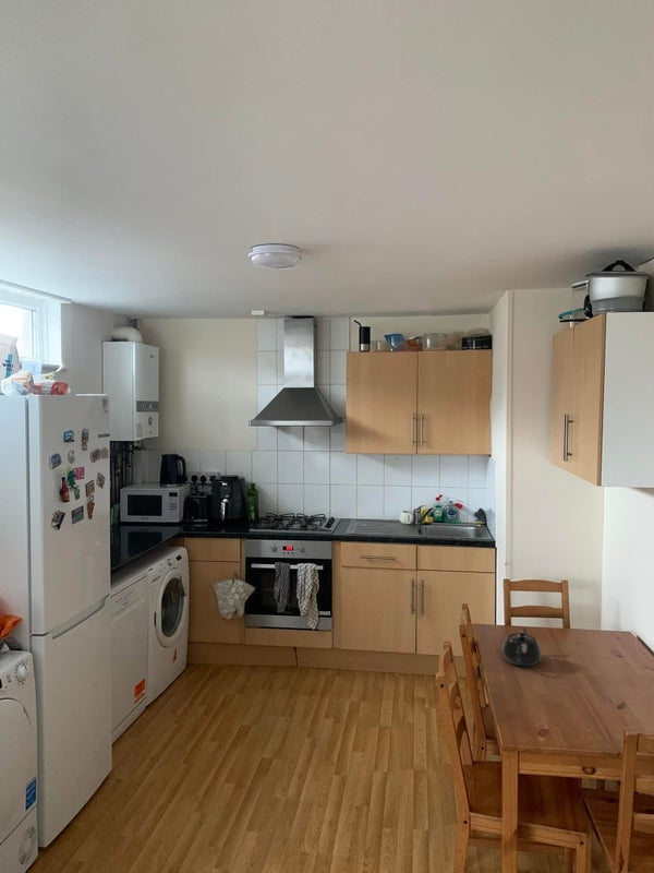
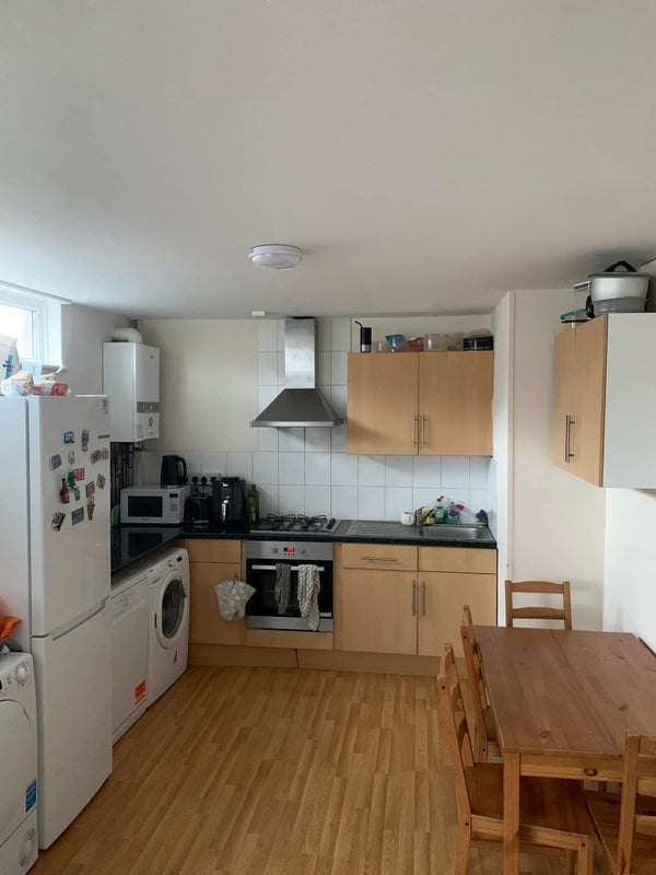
- teapot (521, 646)
